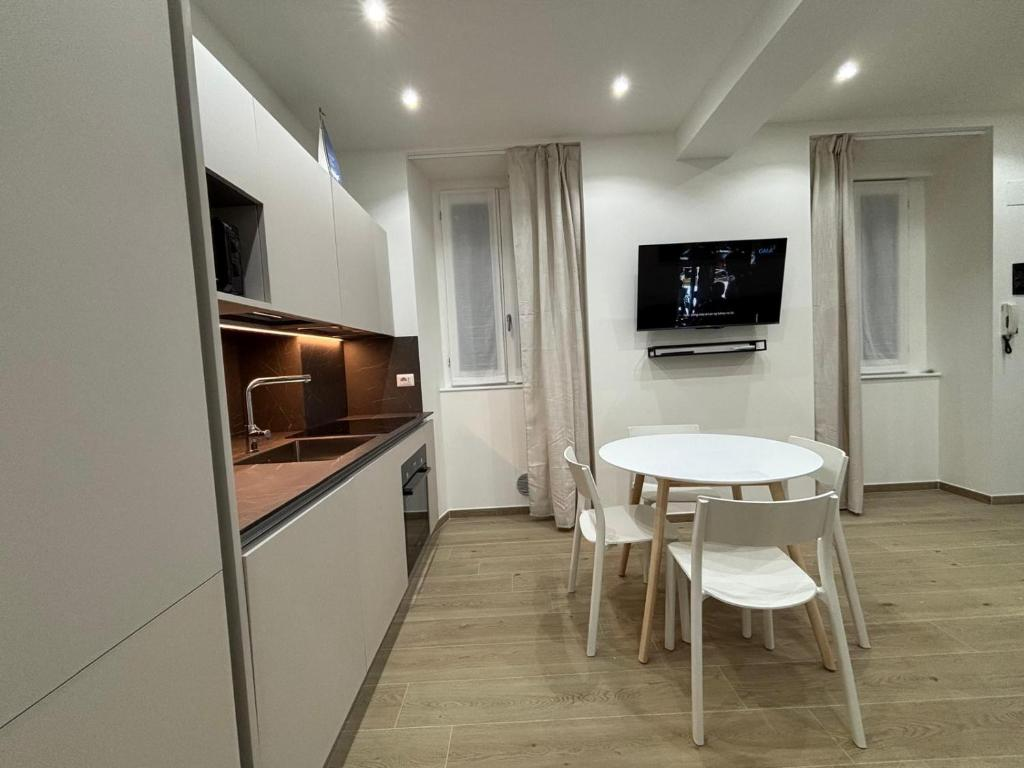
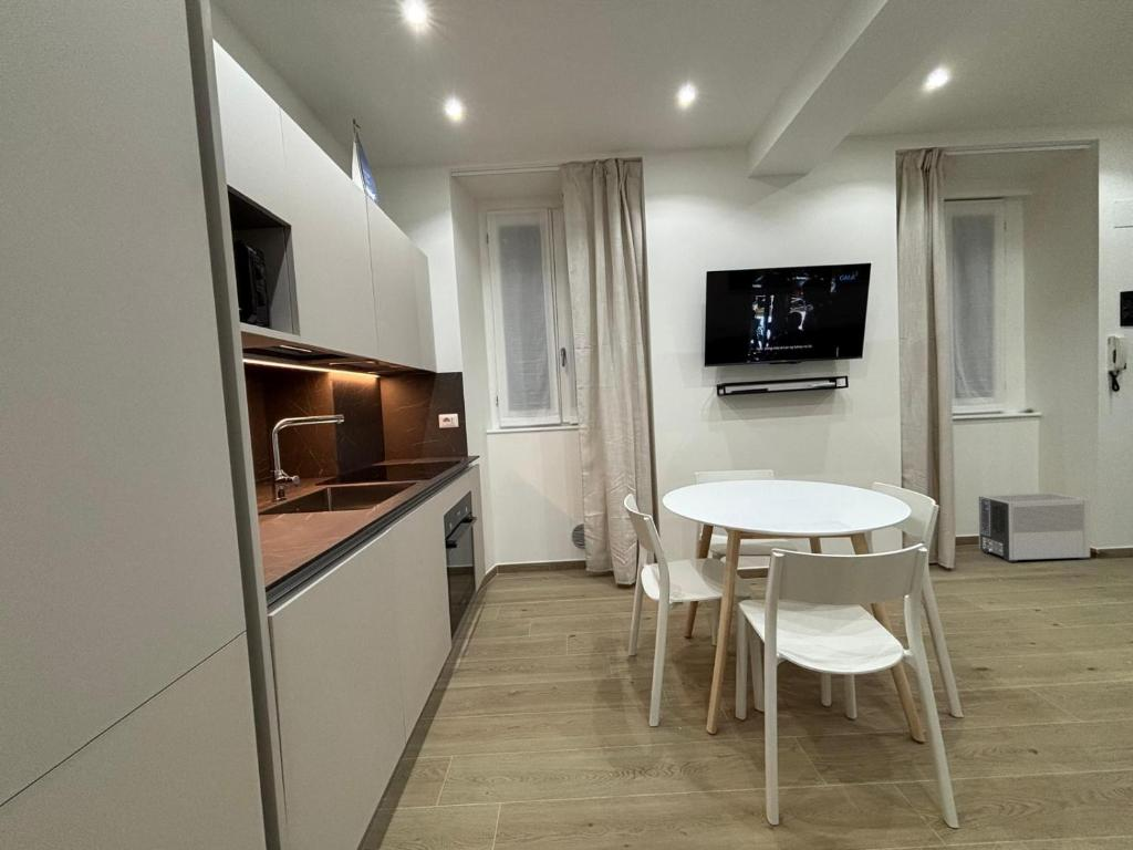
+ air purifier (1032, 526)
